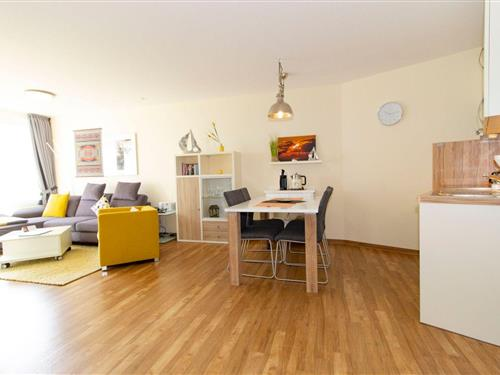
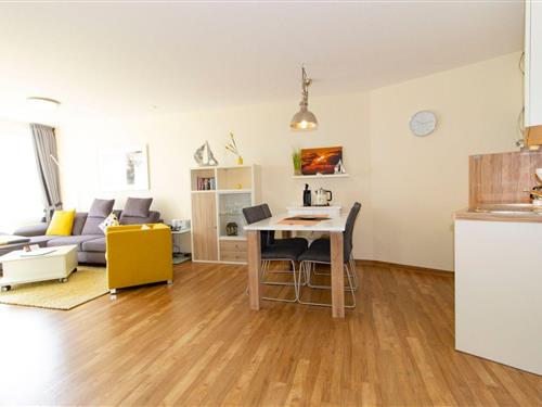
- wall art (88, 153)
